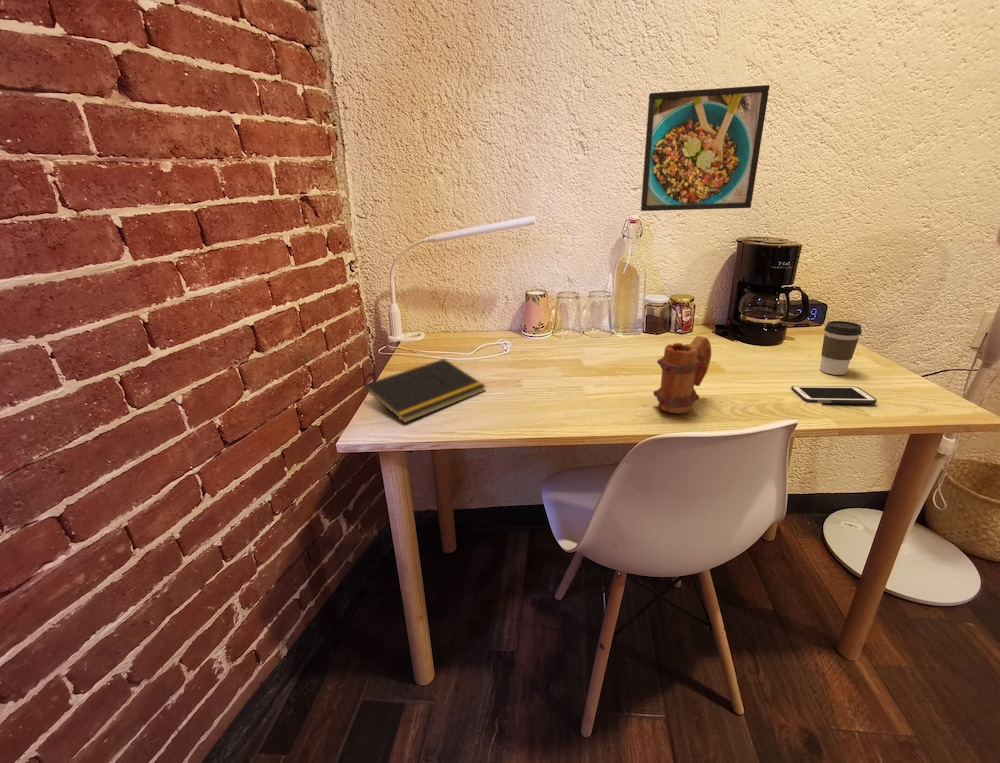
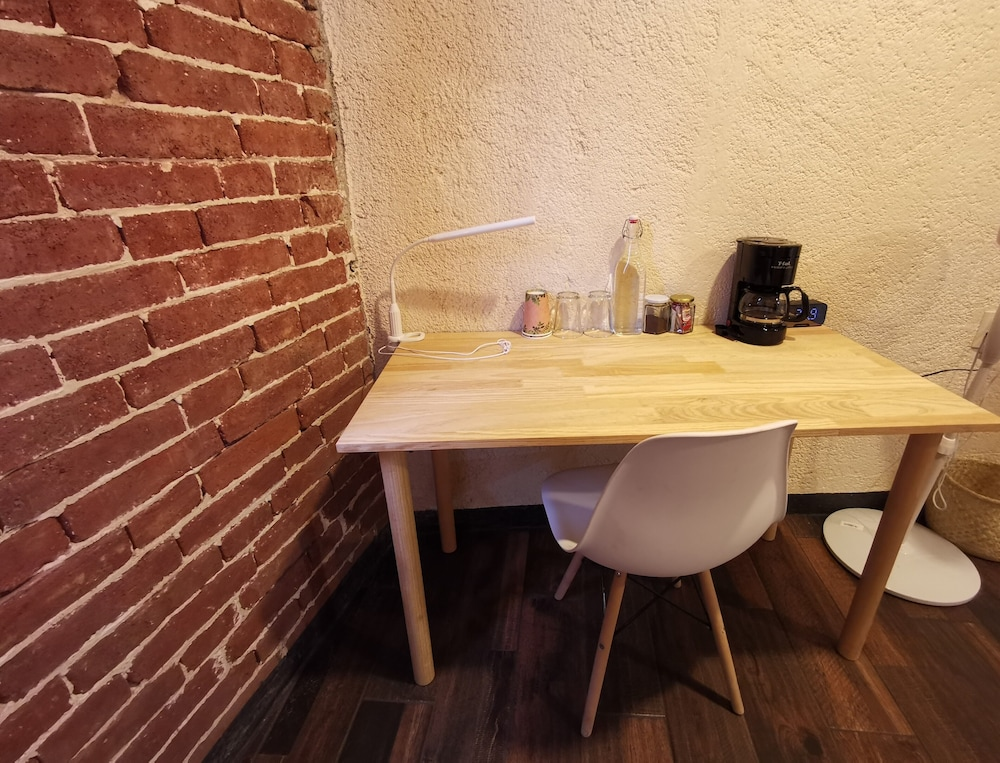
- cell phone (832, 394)
- coffee cup (838, 348)
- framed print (700, 152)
- mug (685, 374)
- notepad (426, 387)
